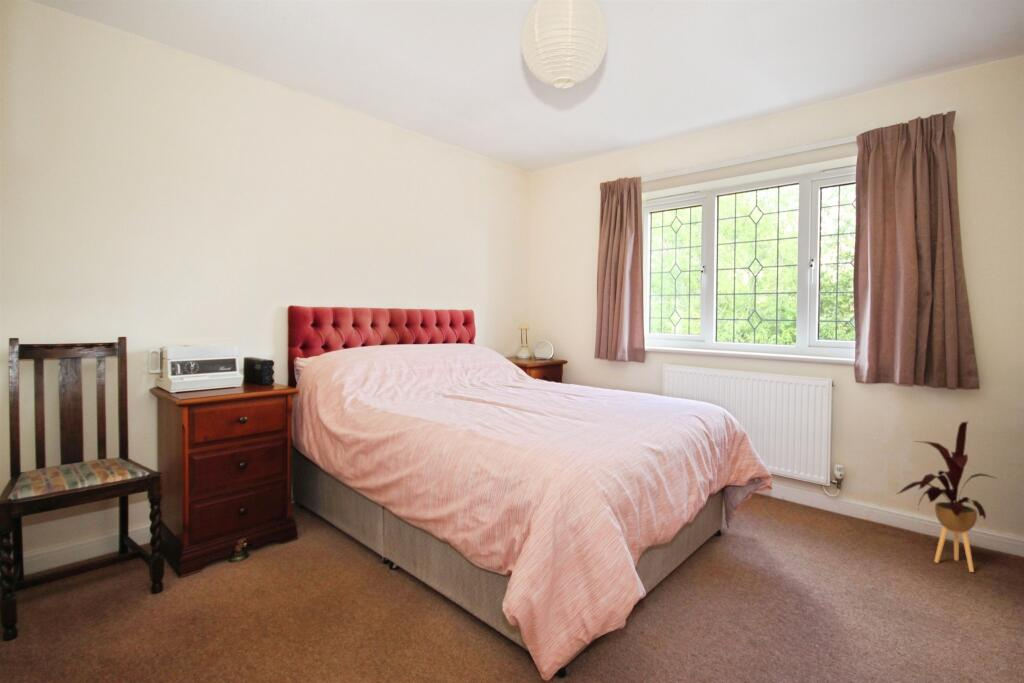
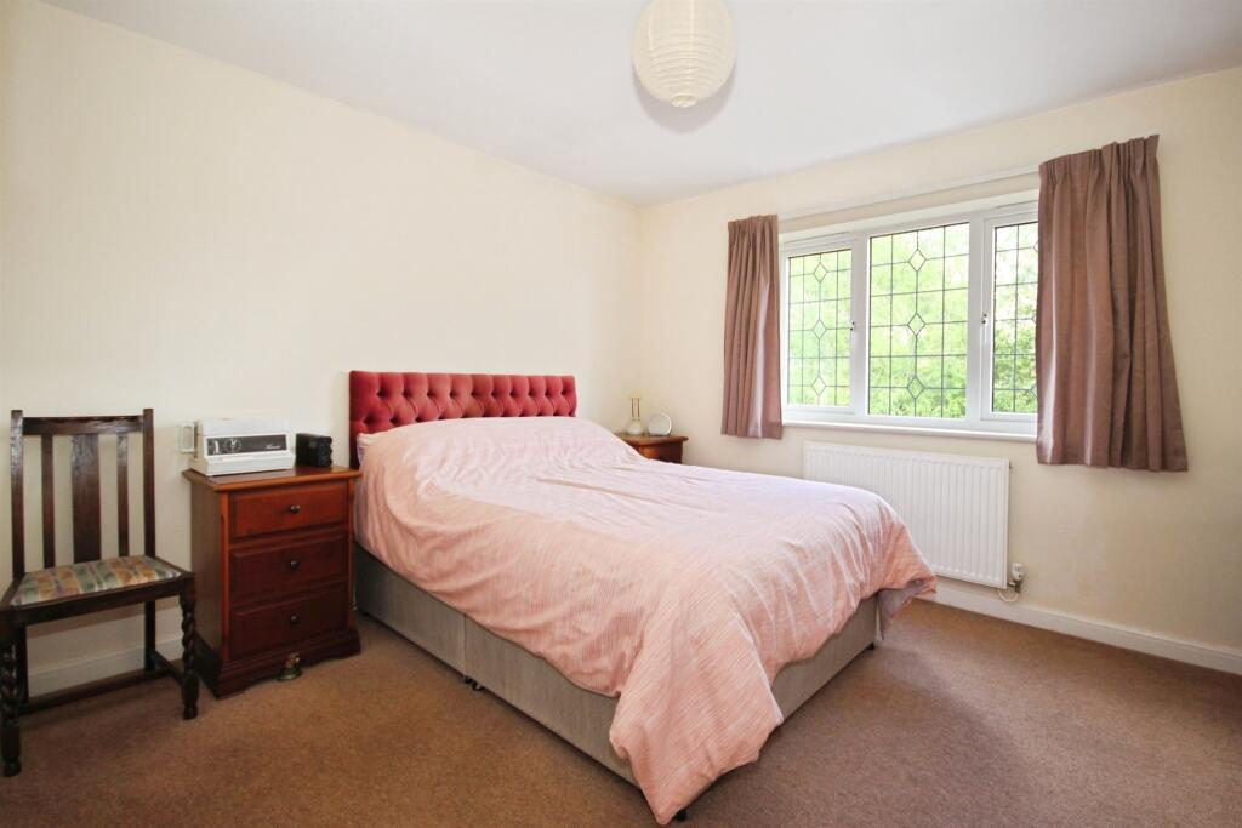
- house plant (945, 490)
